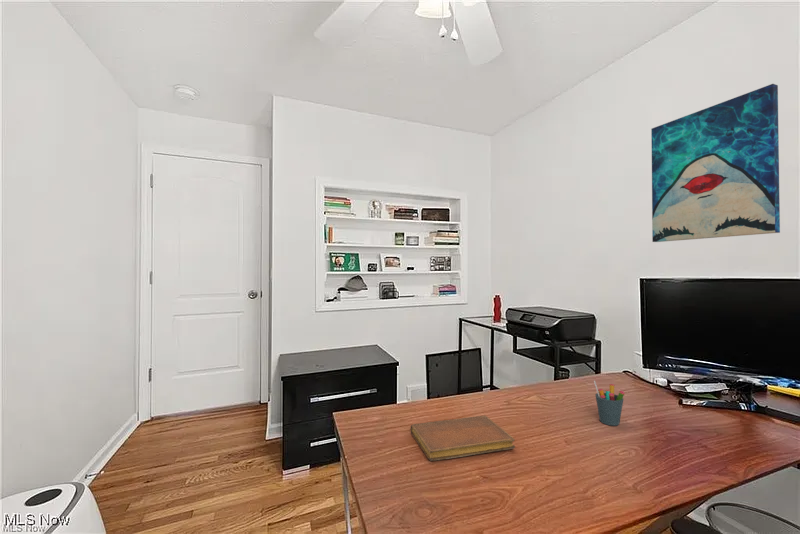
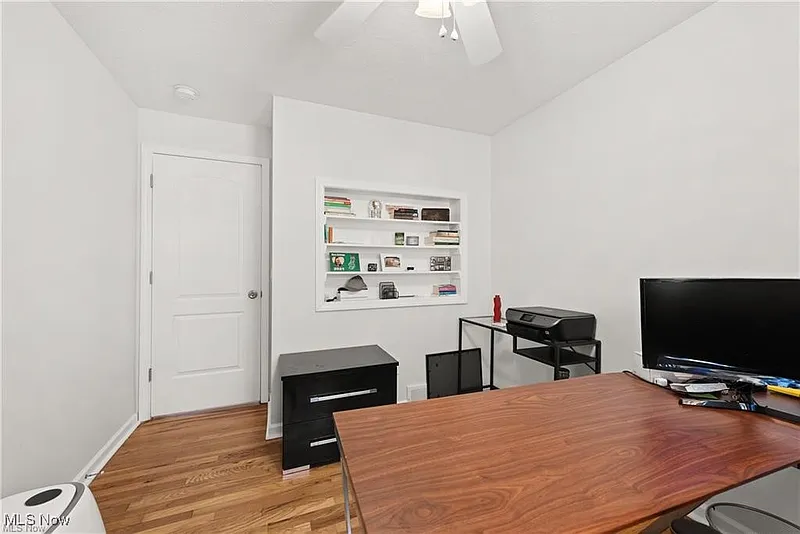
- pen holder (609, 402)
- wall art (706, 173)
- notebook (460, 435)
